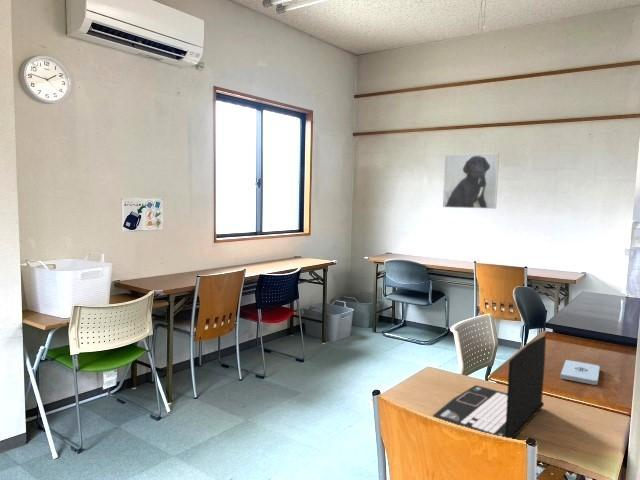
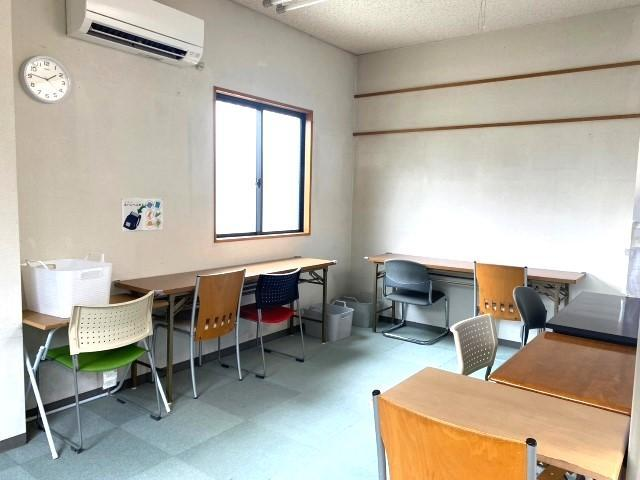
- laptop (488, 388)
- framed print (469, 181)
- notepad (580, 371)
